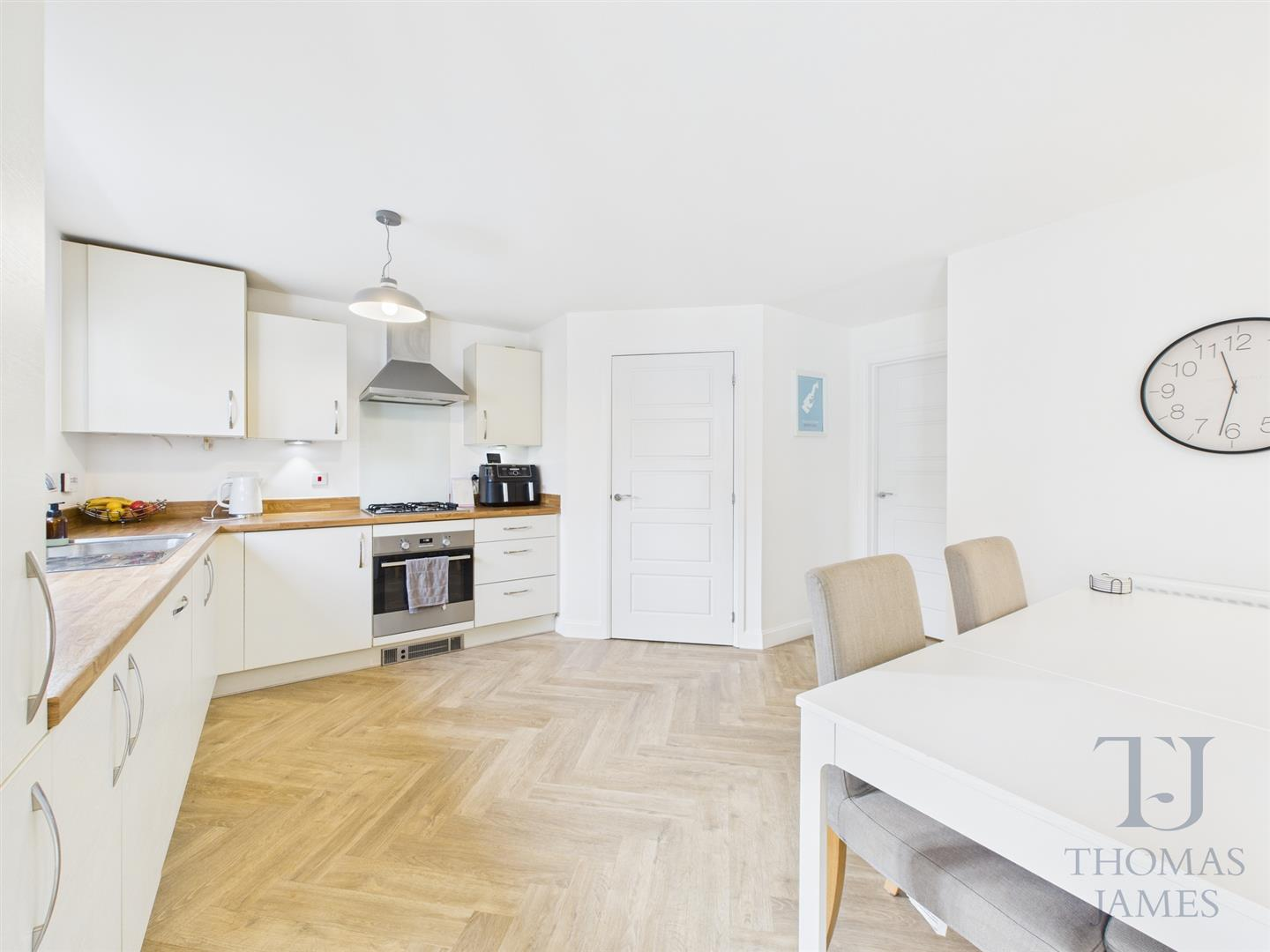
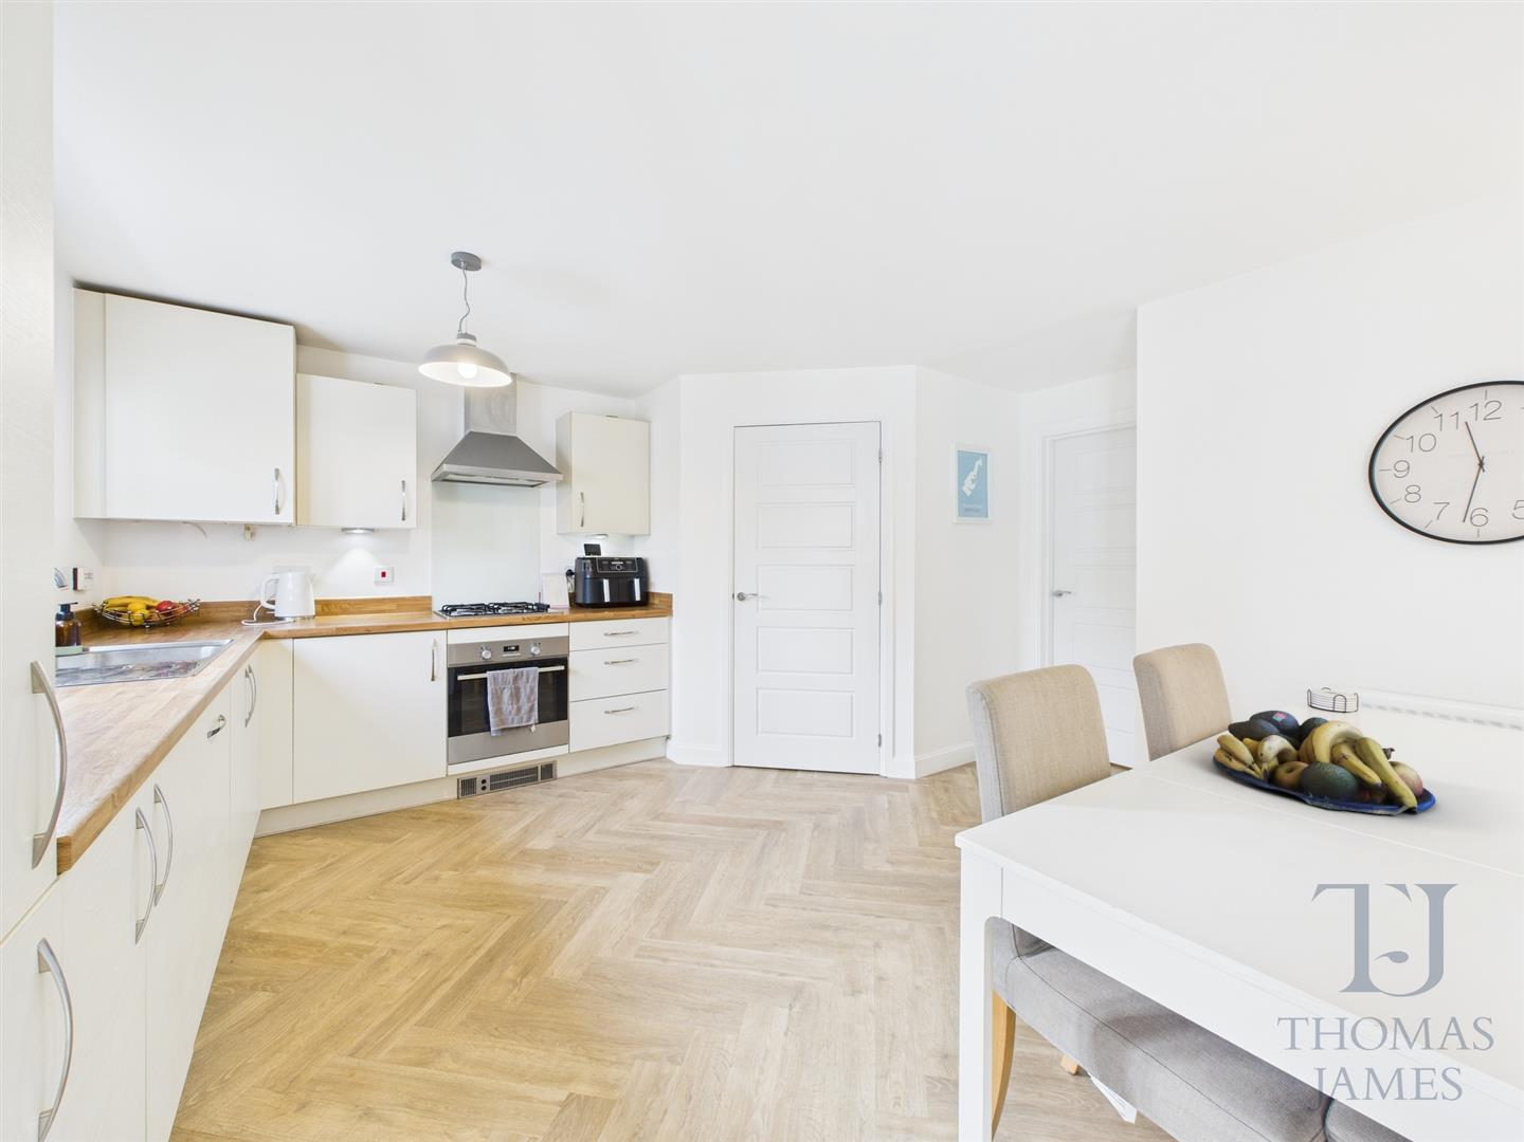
+ fruit bowl (1315, 750)
